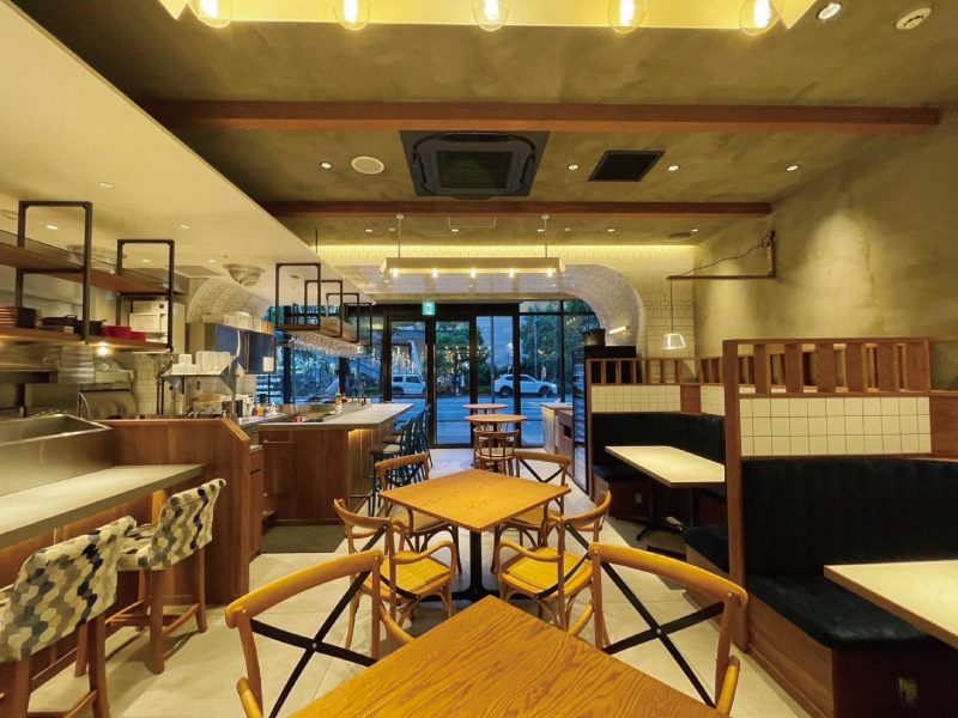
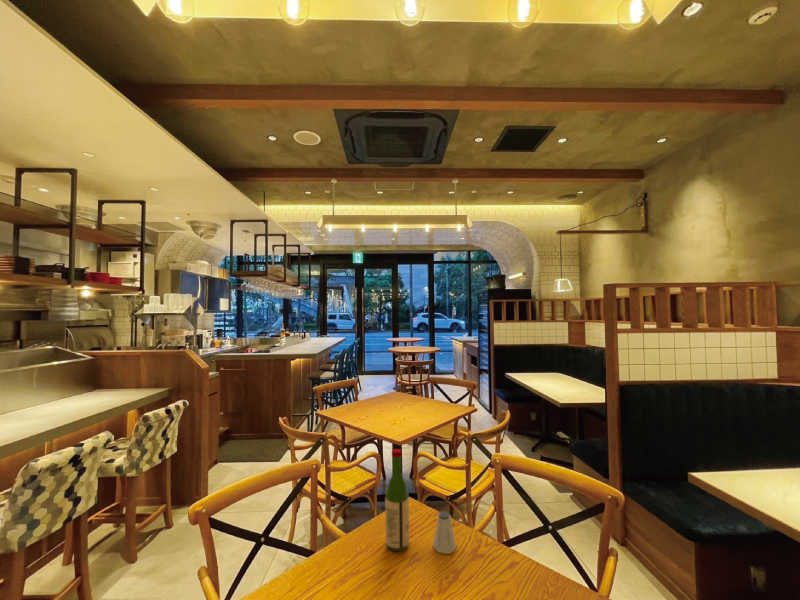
+ saltshaker (444, 530)
+ wine bottle (397, 497)
